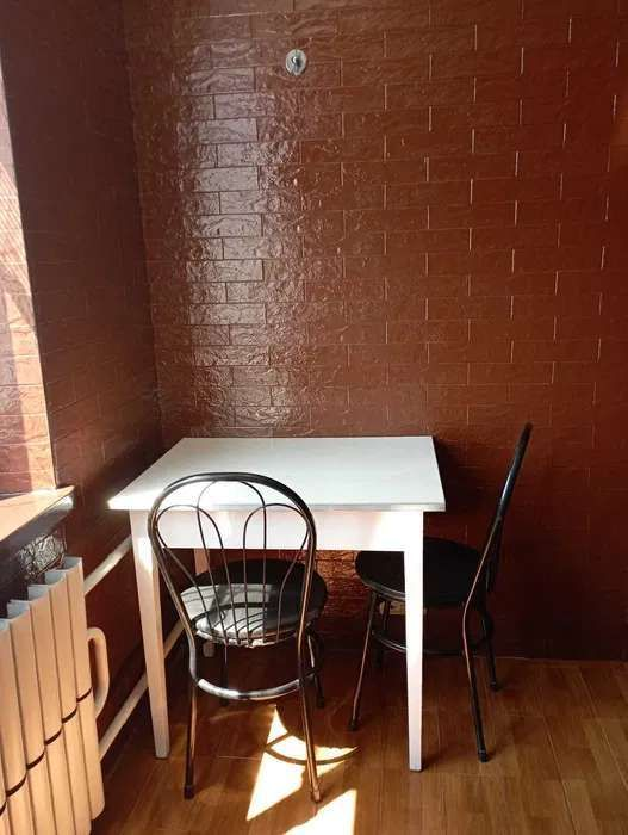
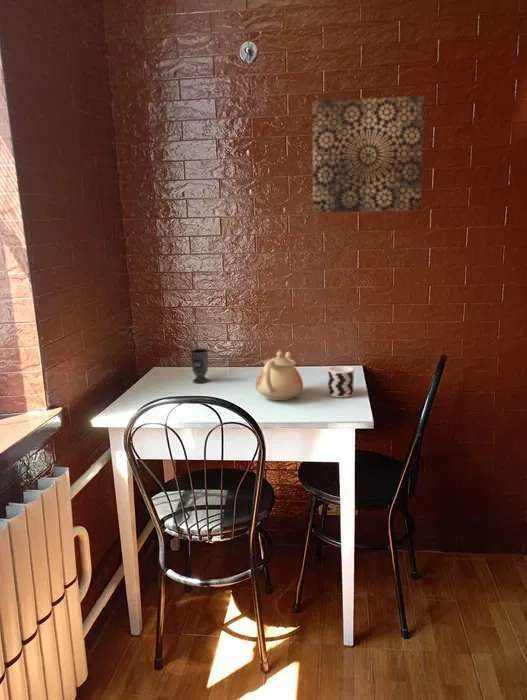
+ teapot (279, 373)
+ cup (199, 366)
+ wall art (366, 156)
+ cup (341, 380)
